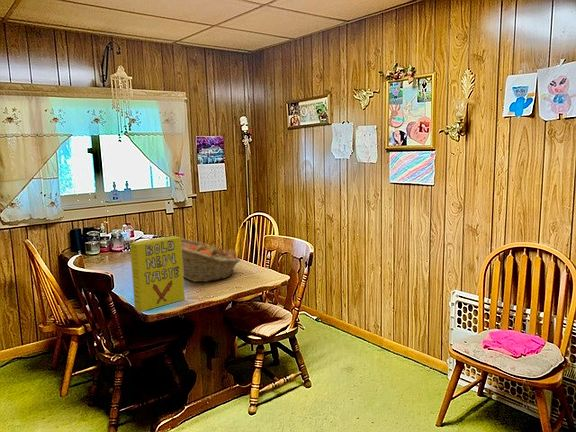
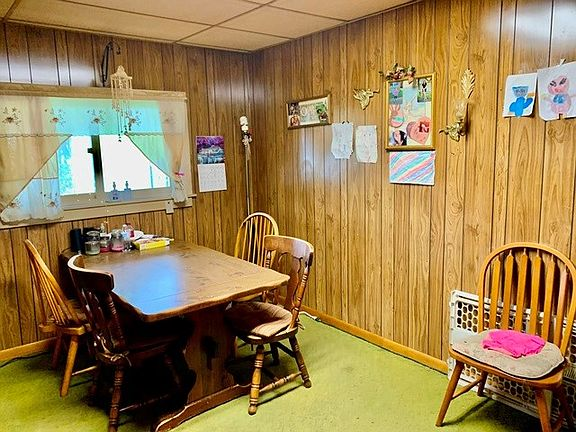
- cereal box (158, 272)
- fruit basket (202, 256)
